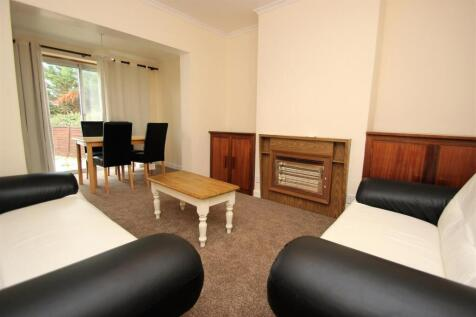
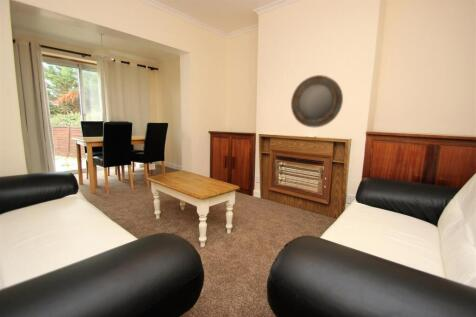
+ home mirror (315, 101)
